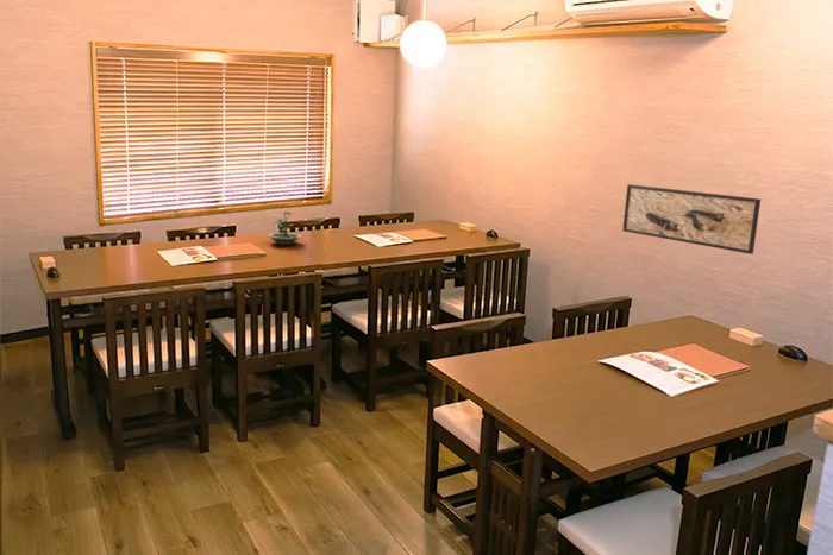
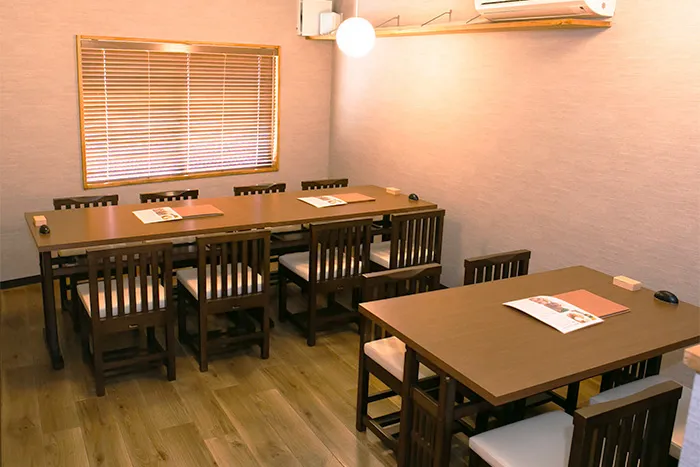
- terrarium (284, 216)
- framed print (685, 216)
